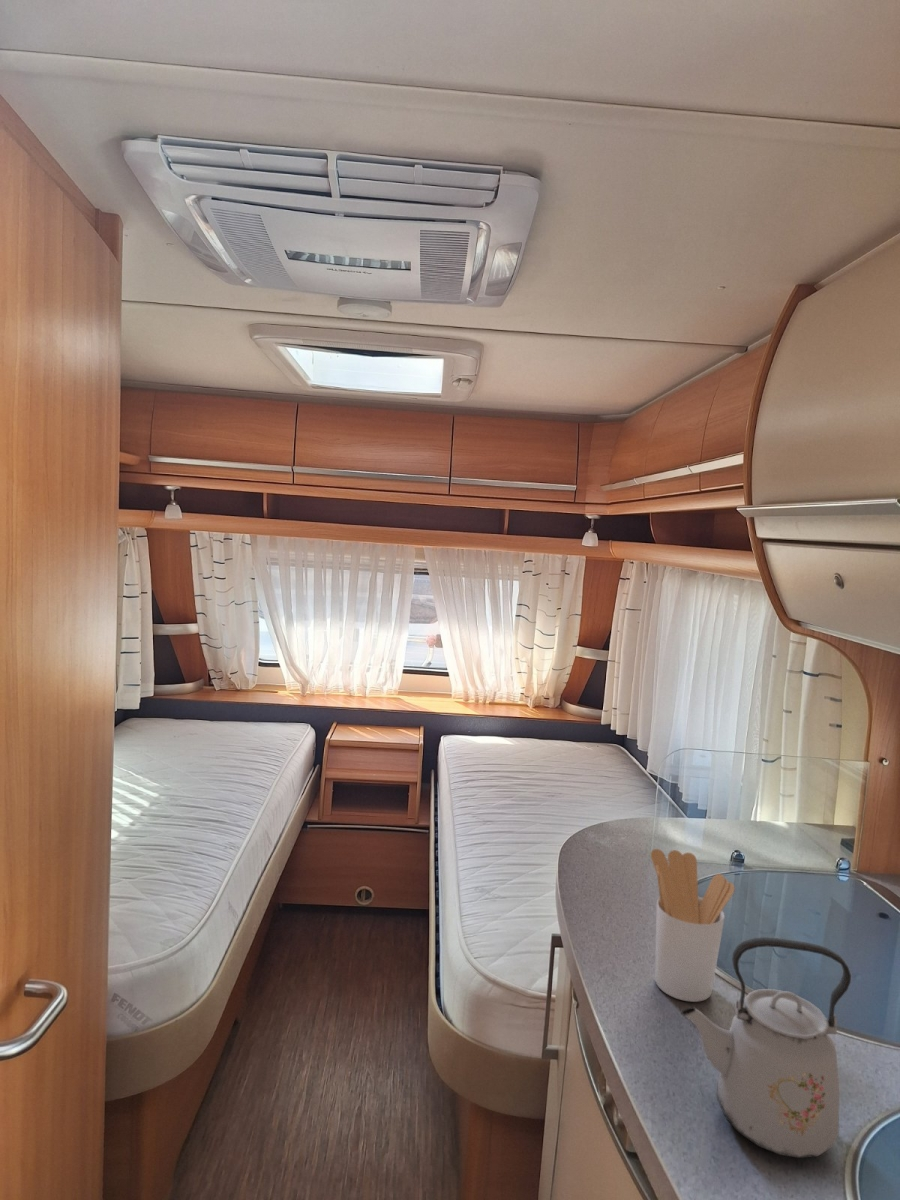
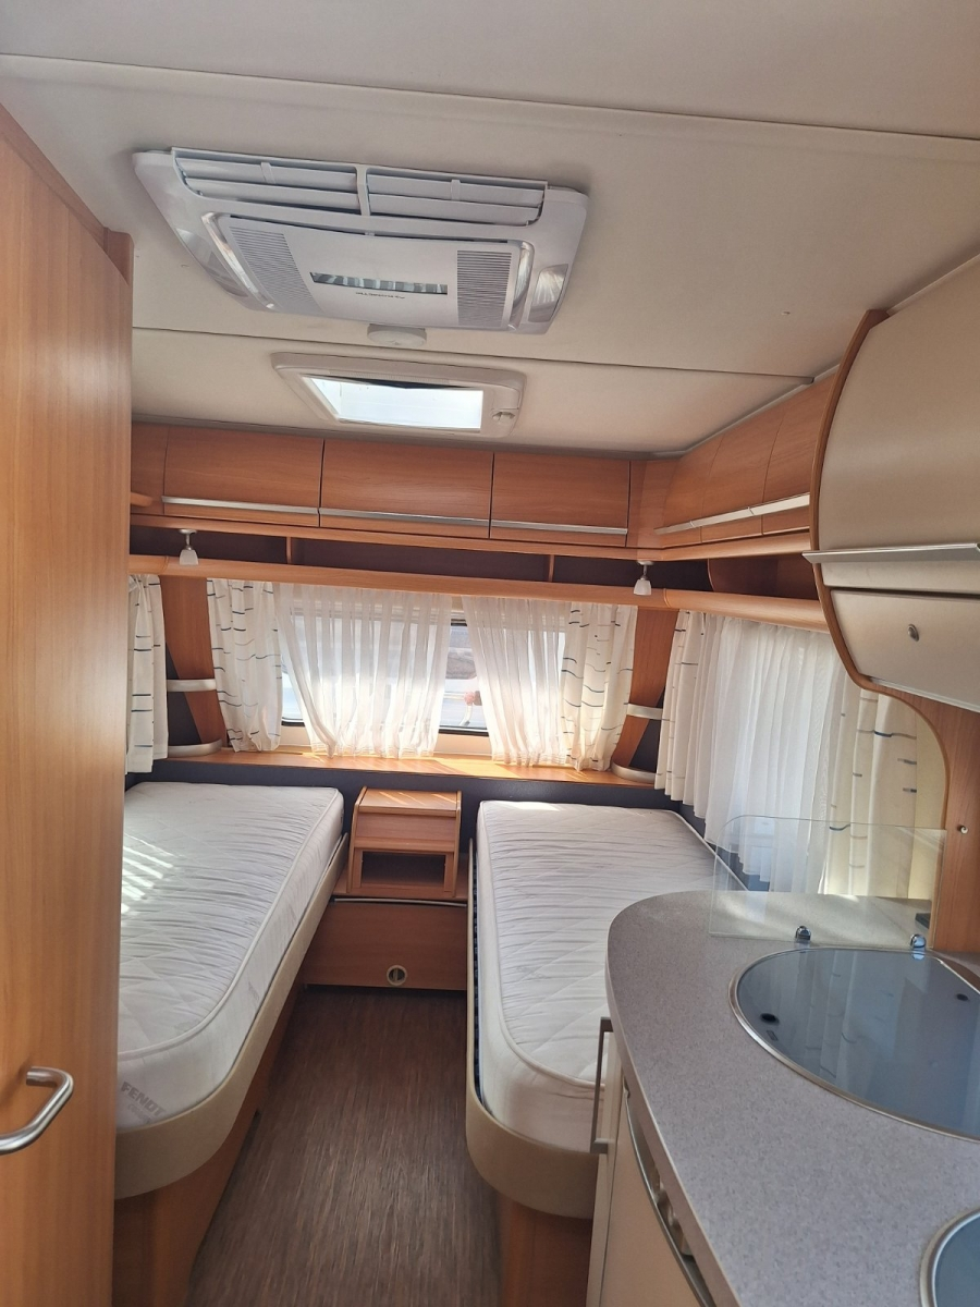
- utensil holder (681, 919)
- kettle (760, 1030)
